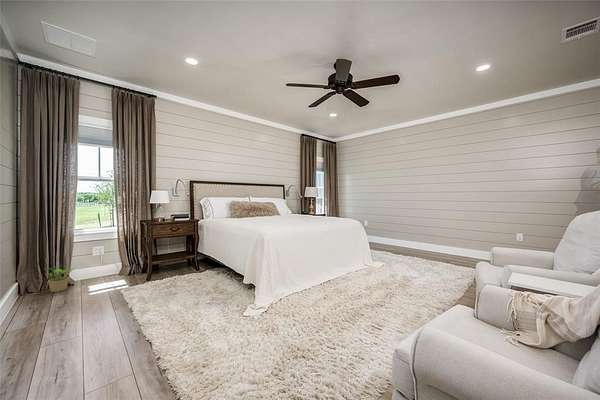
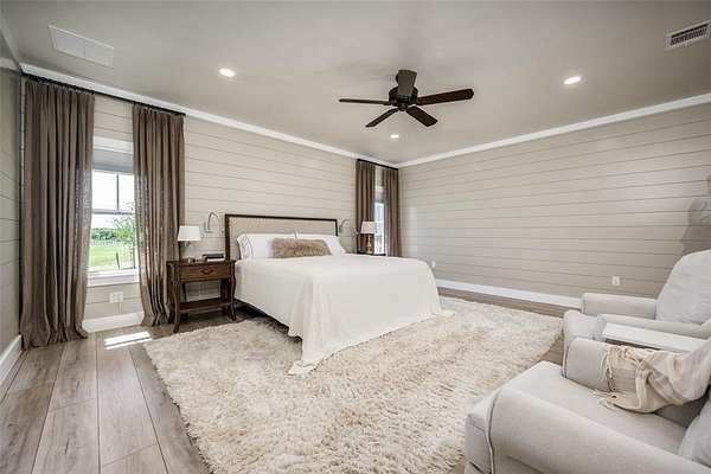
- potted plant (56, 277)
